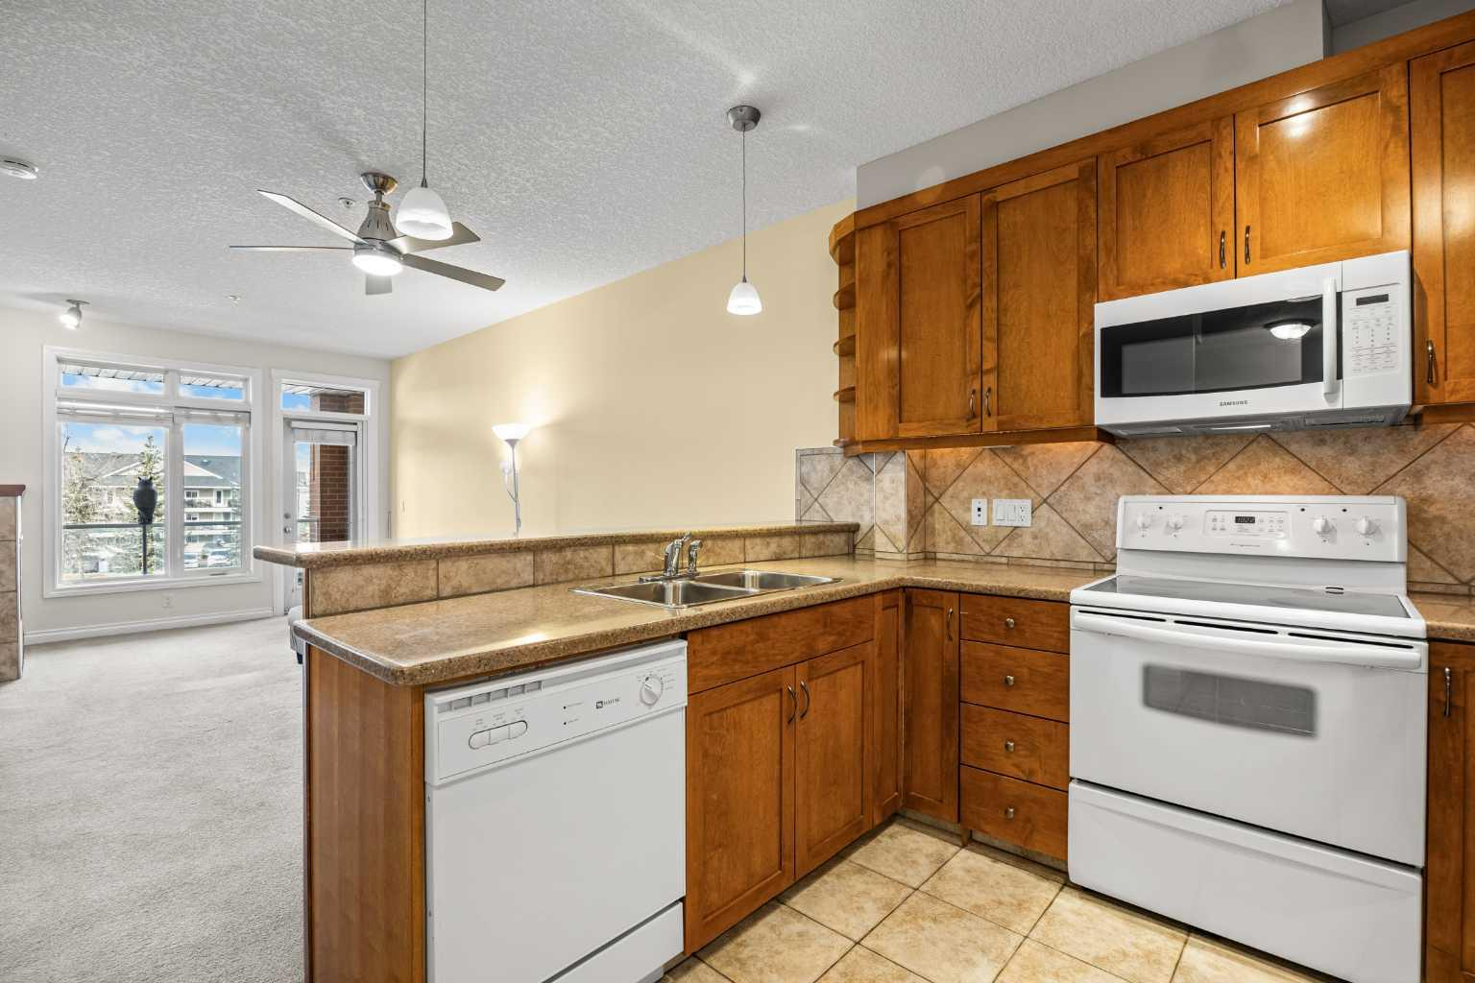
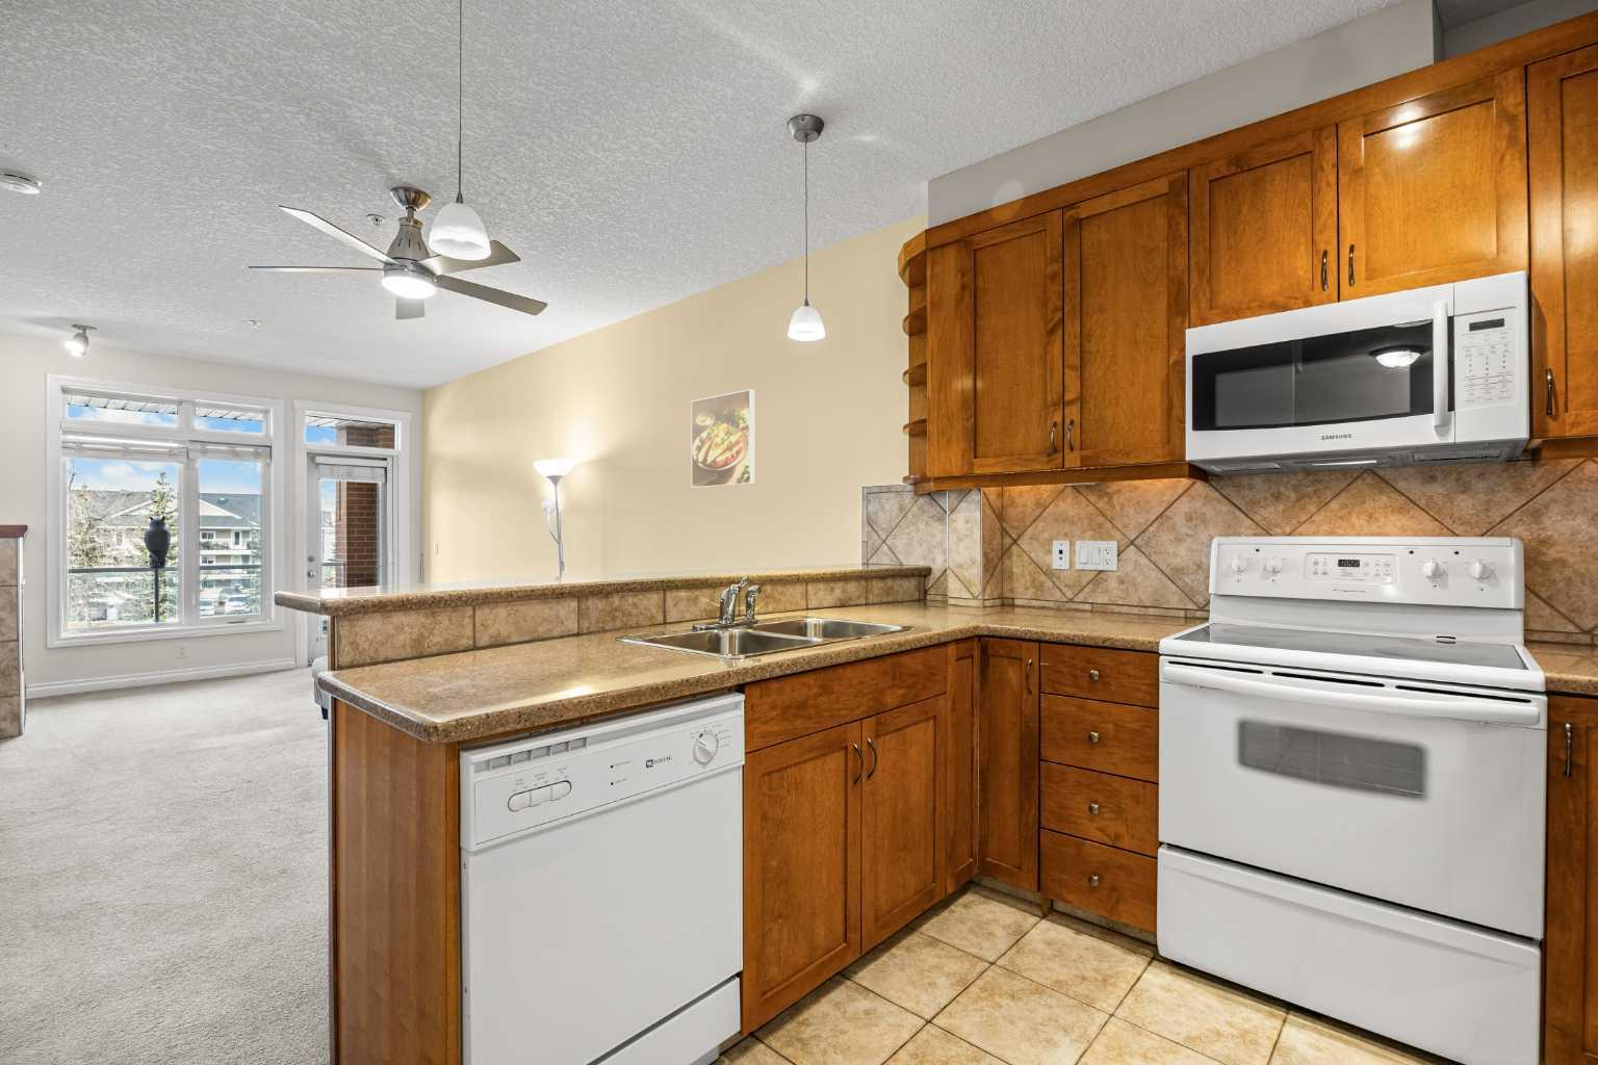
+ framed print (721, 440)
